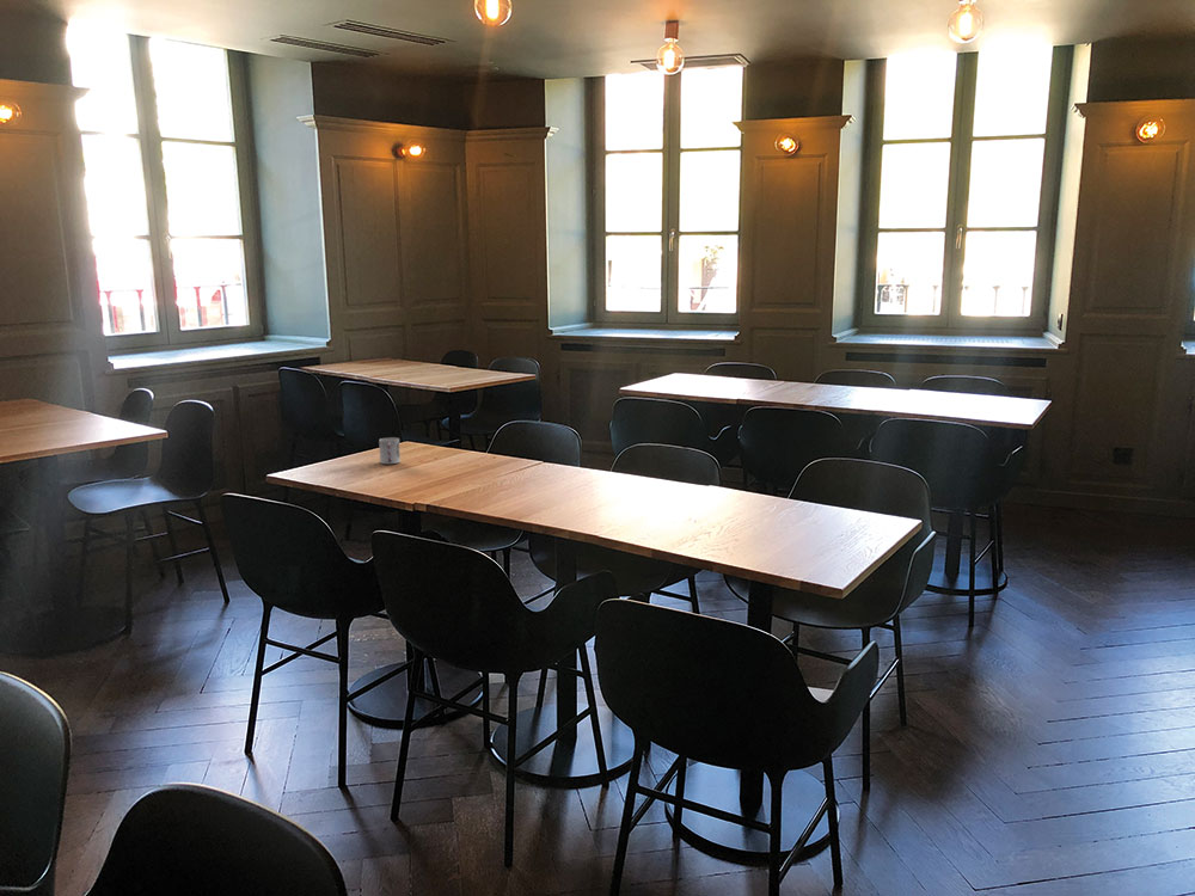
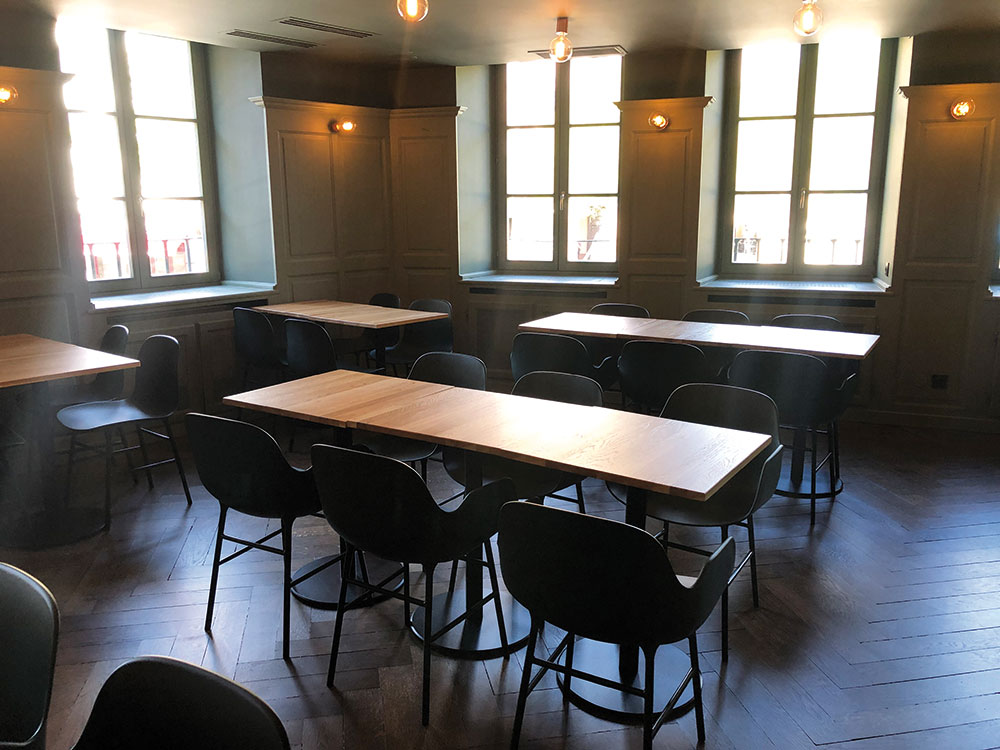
- cup (390, 450)
